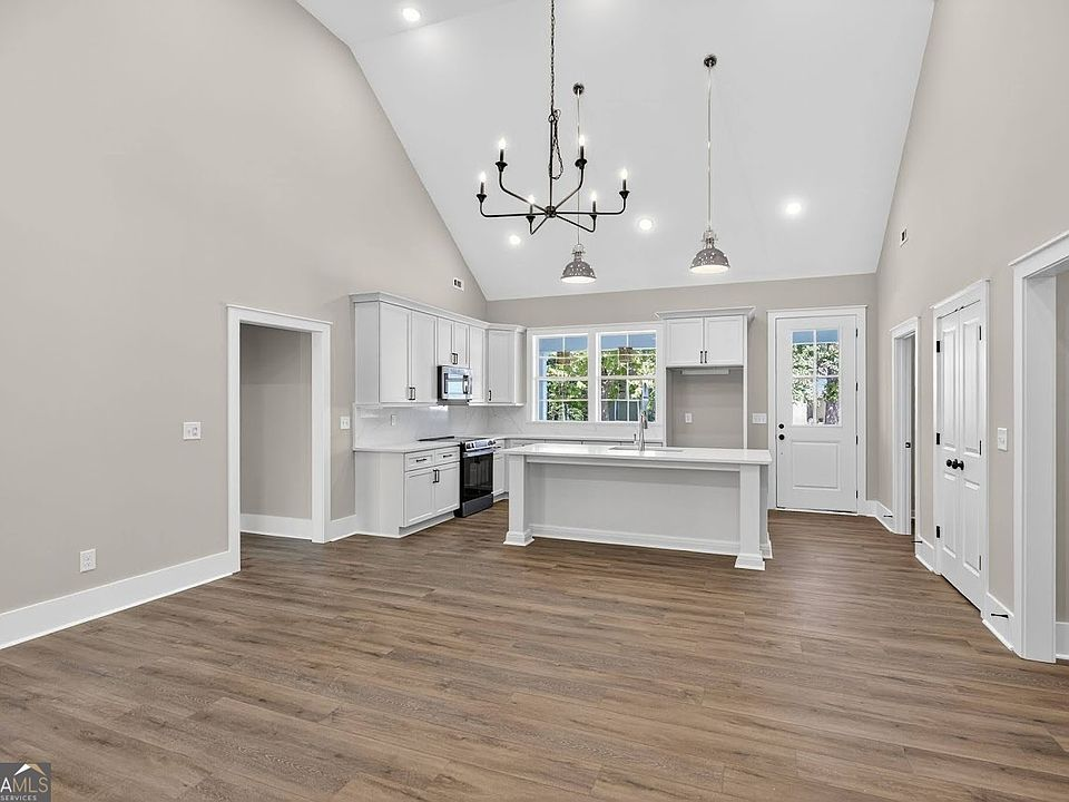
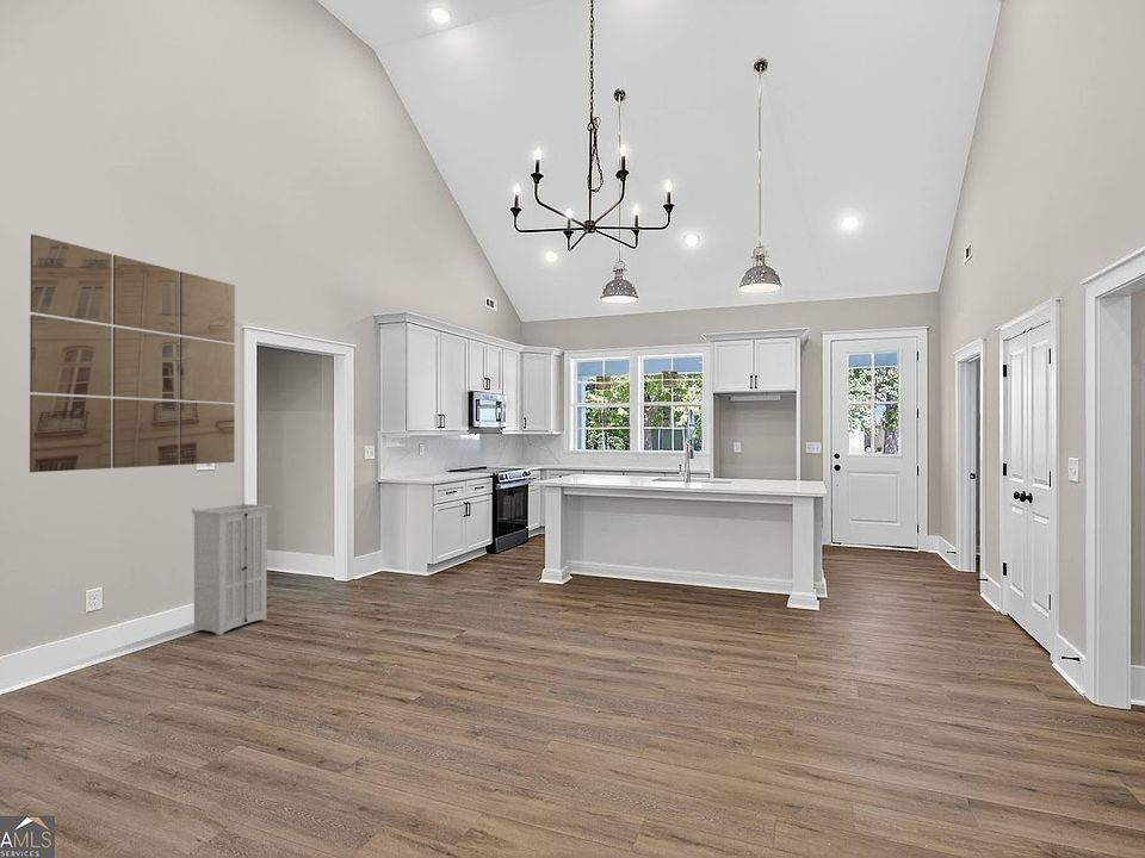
+ storage cabinet (233, 565)
+ wall art (147, 365)
